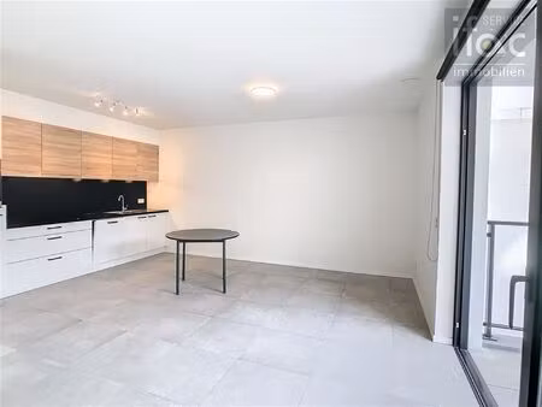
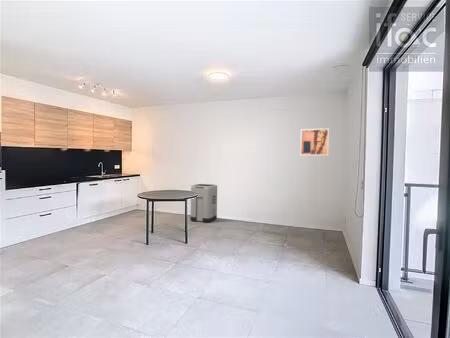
+ wall art (314, 142)
+ trash can (204, 202)
